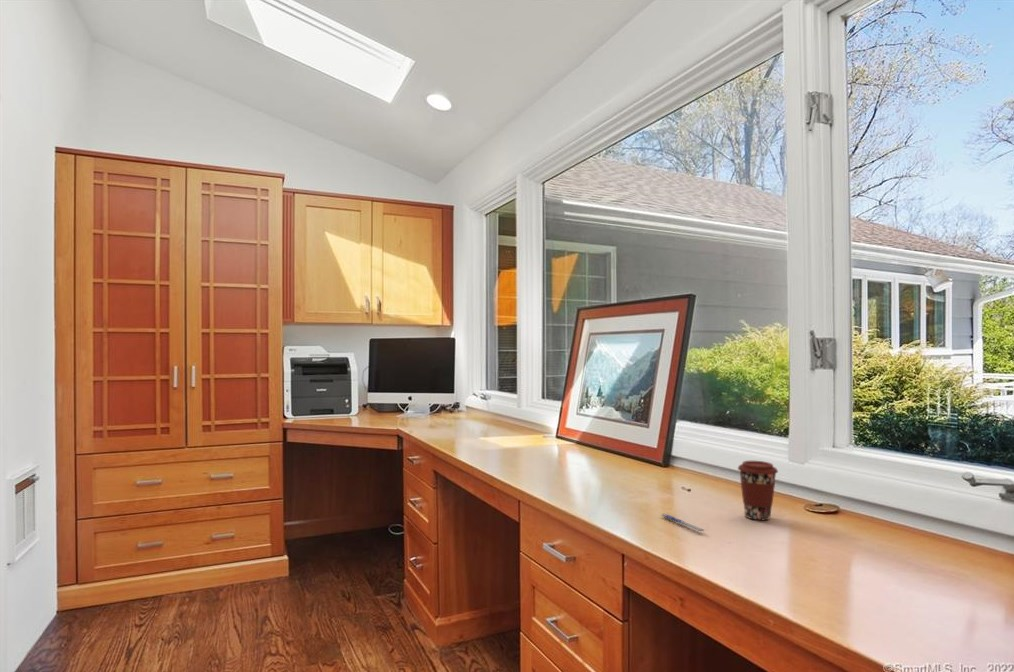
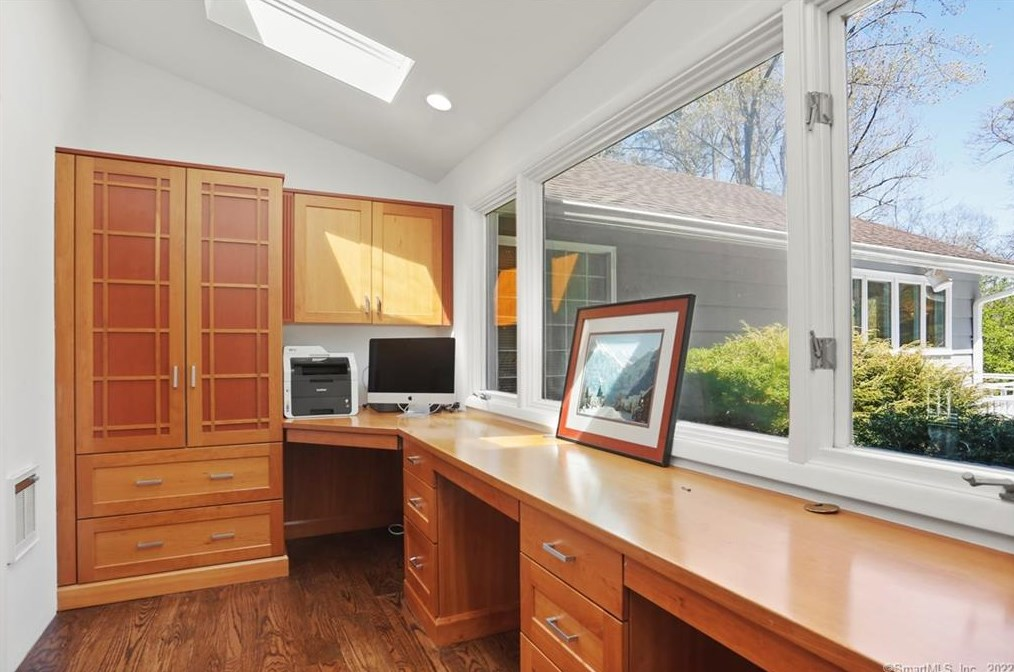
- pen (682, 522)
- coffee cup (757, 490)
